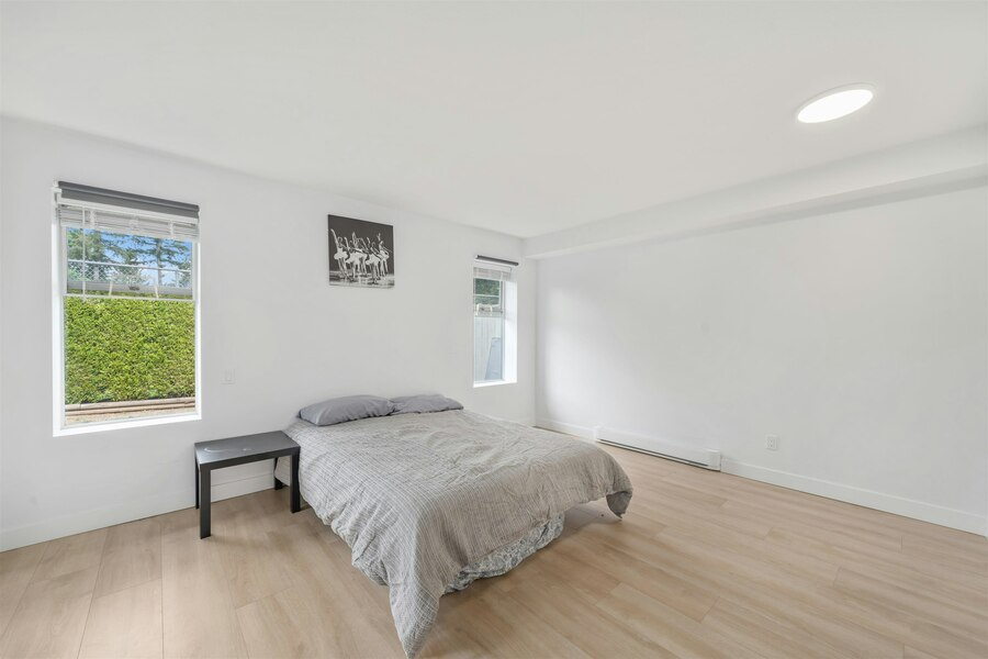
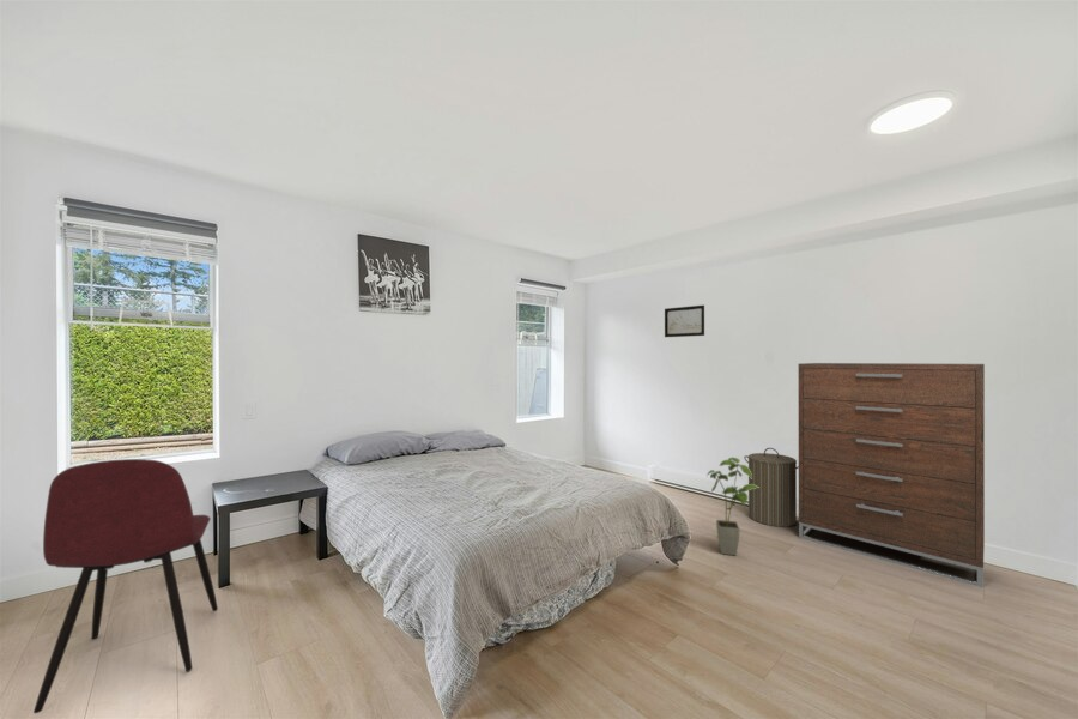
+ laundry hamper (771, 483)
+ wall art (683, 321)
+ house plant (733, 504)
+ dining chair (137, 552)
+ dresser (885, 457)
